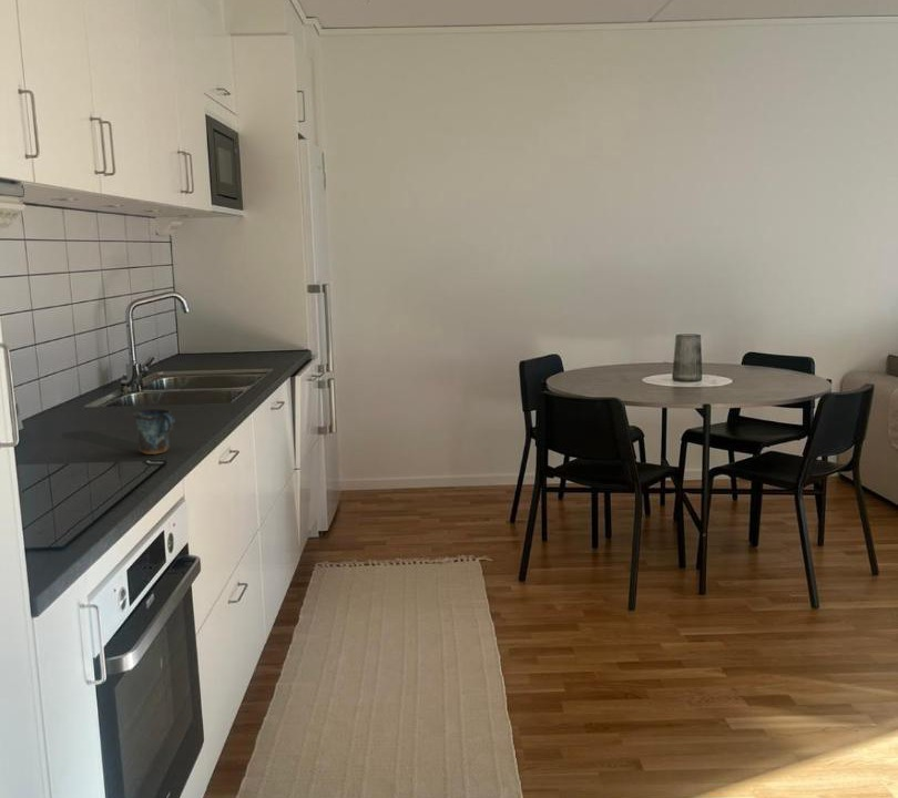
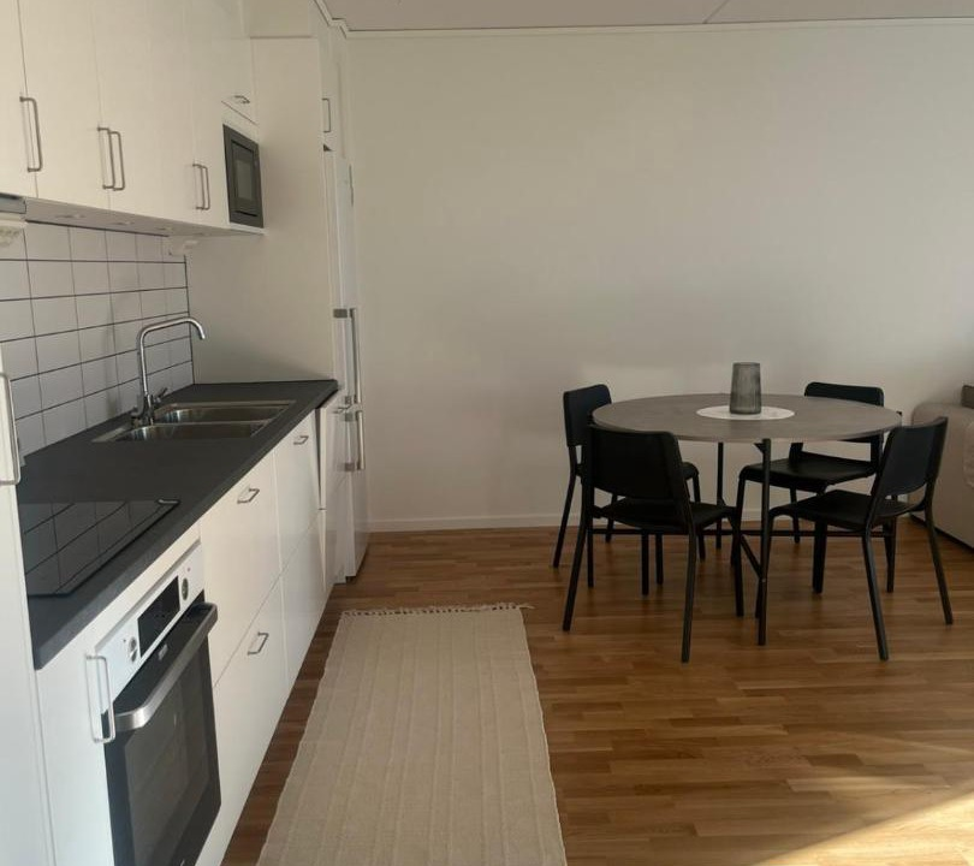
- mug (154, 432)
